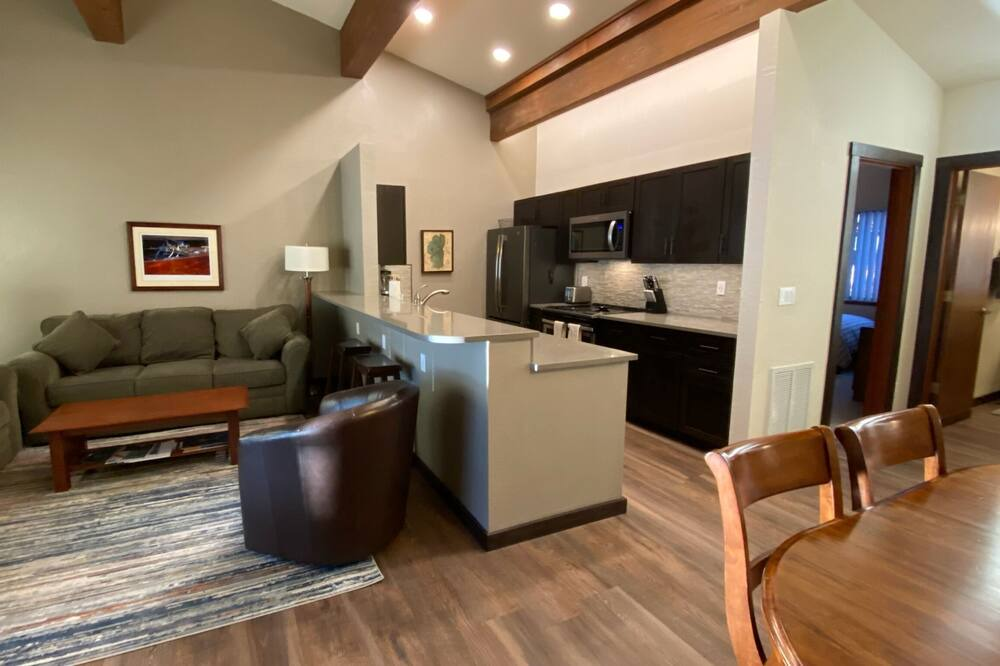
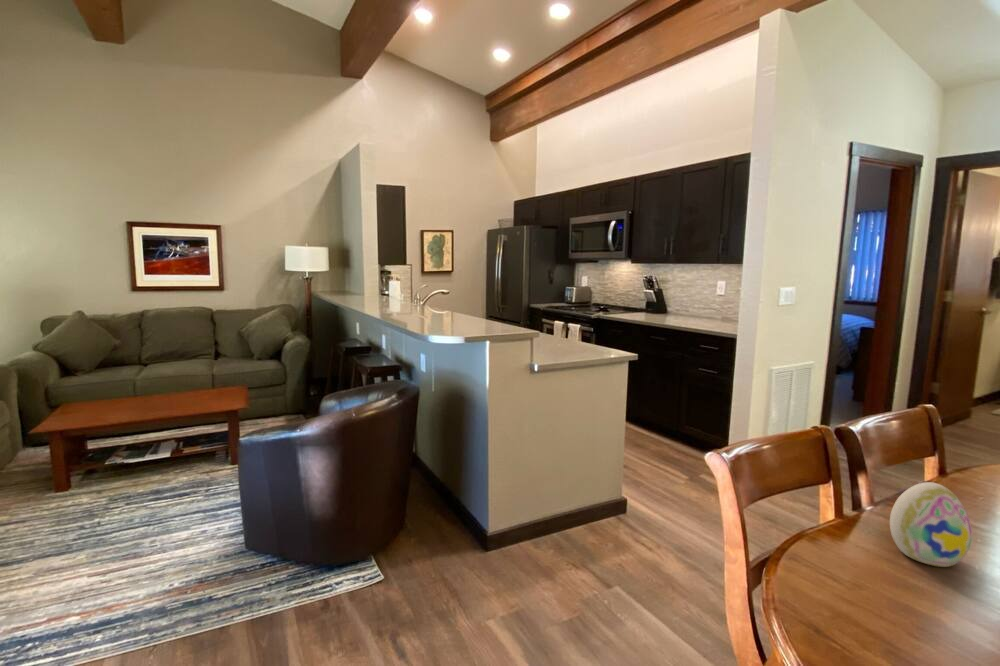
+ decorative egg (930, 519)
